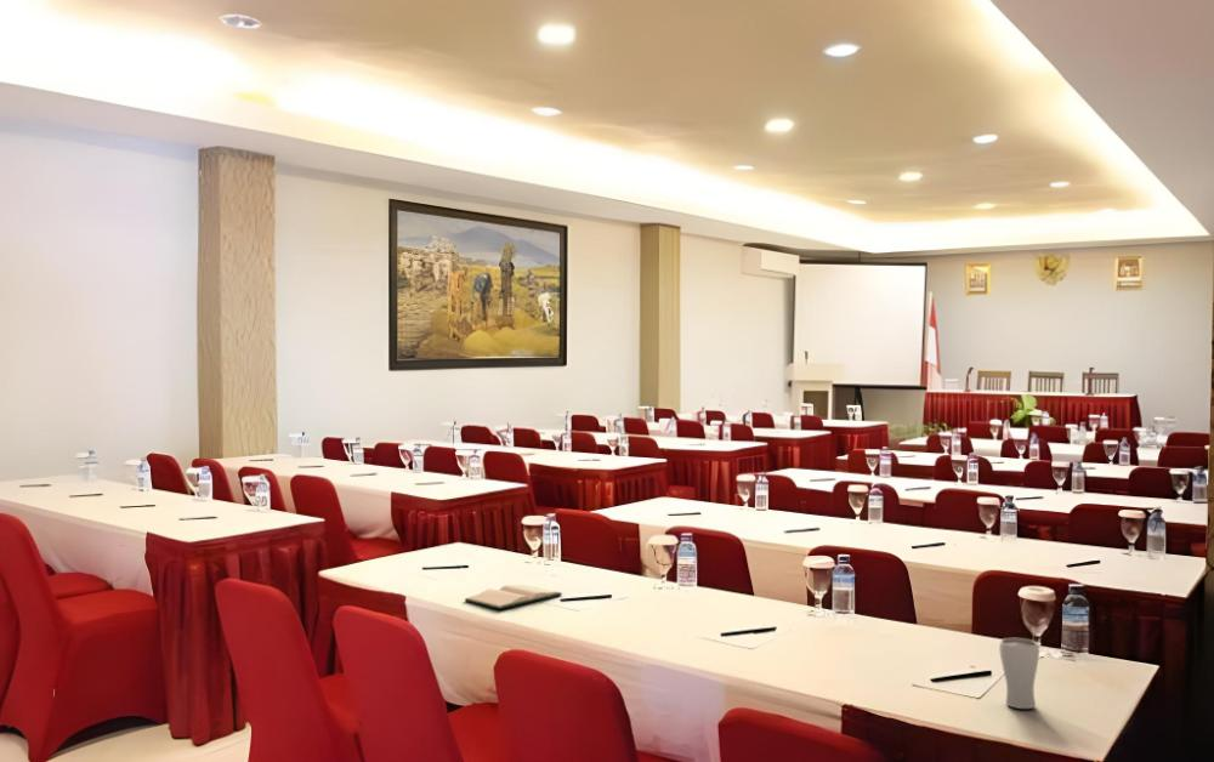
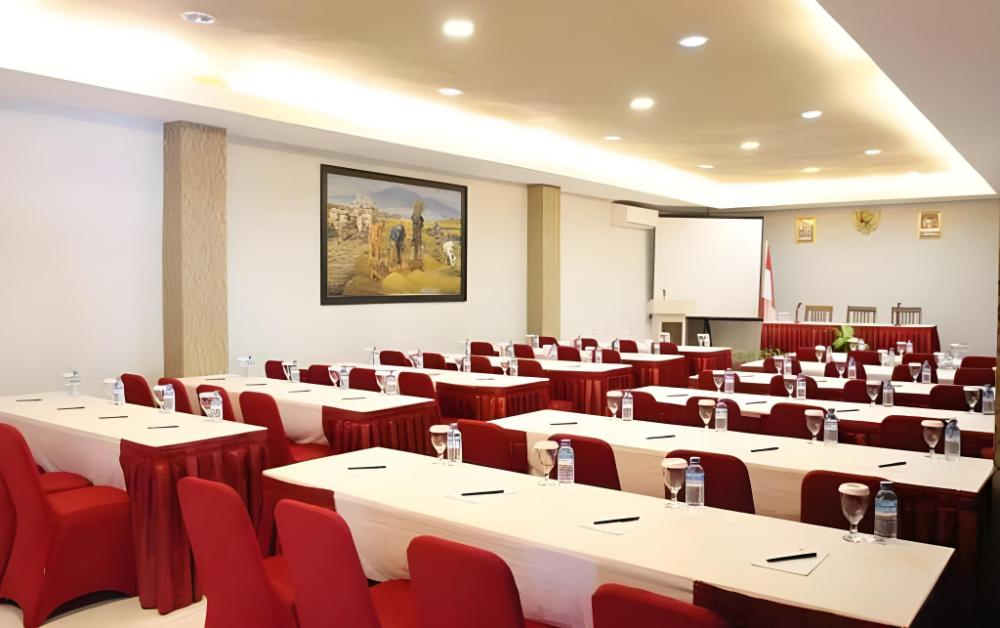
- hardback book (514, 593)
- drinking glass (1019, 673)
